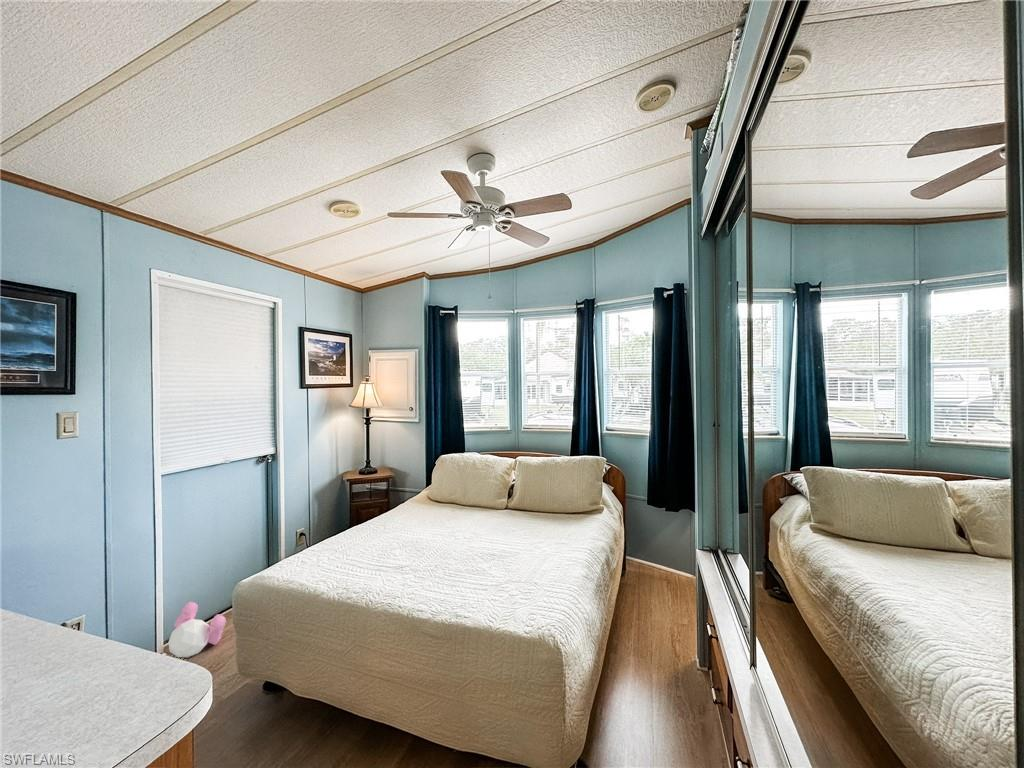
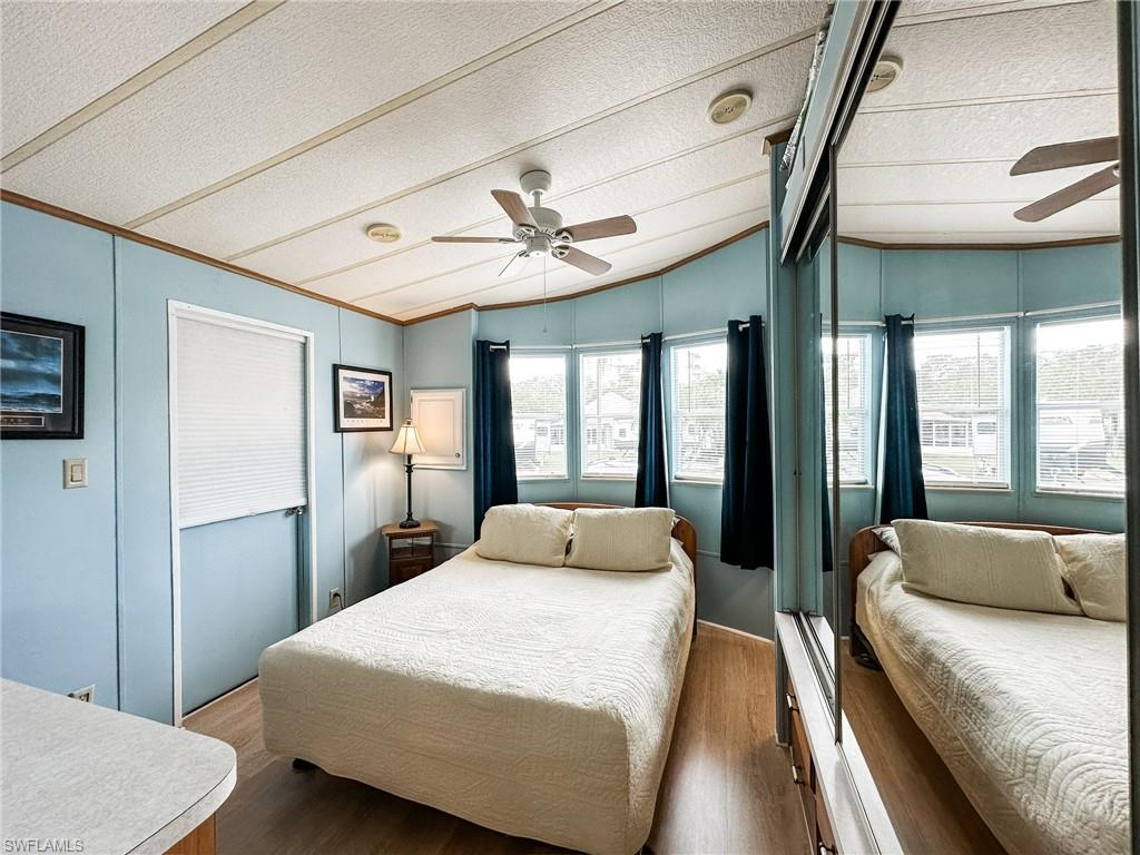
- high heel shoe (200, 624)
